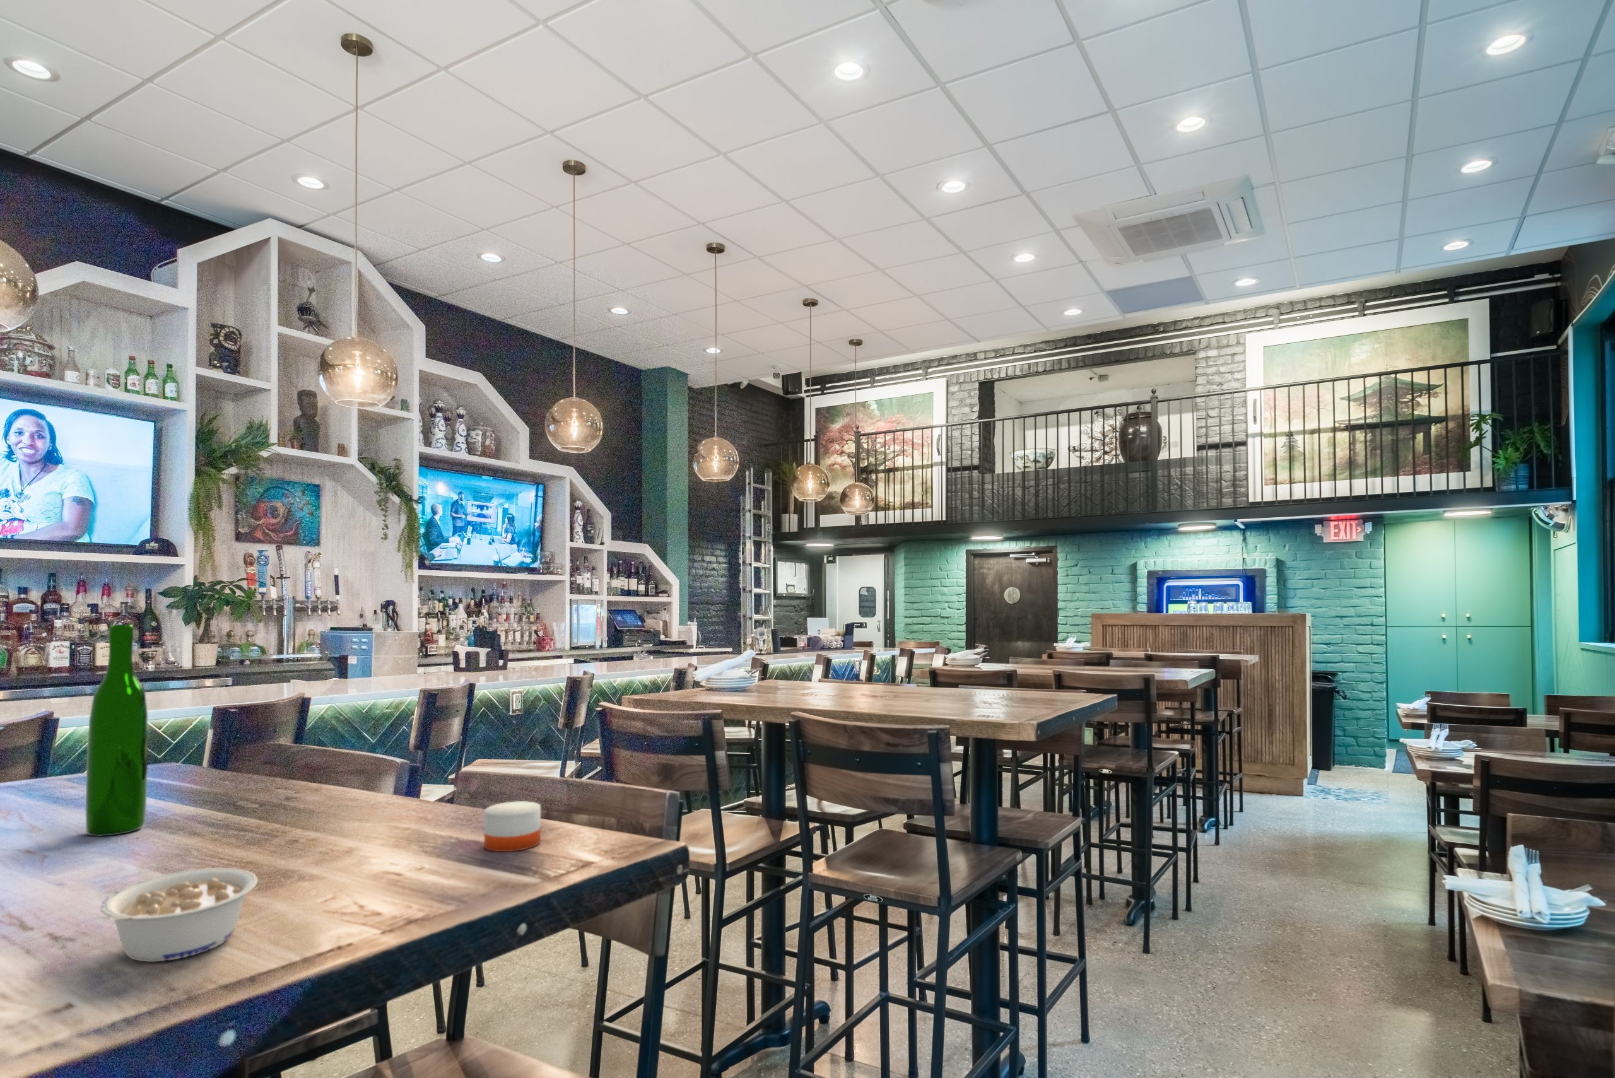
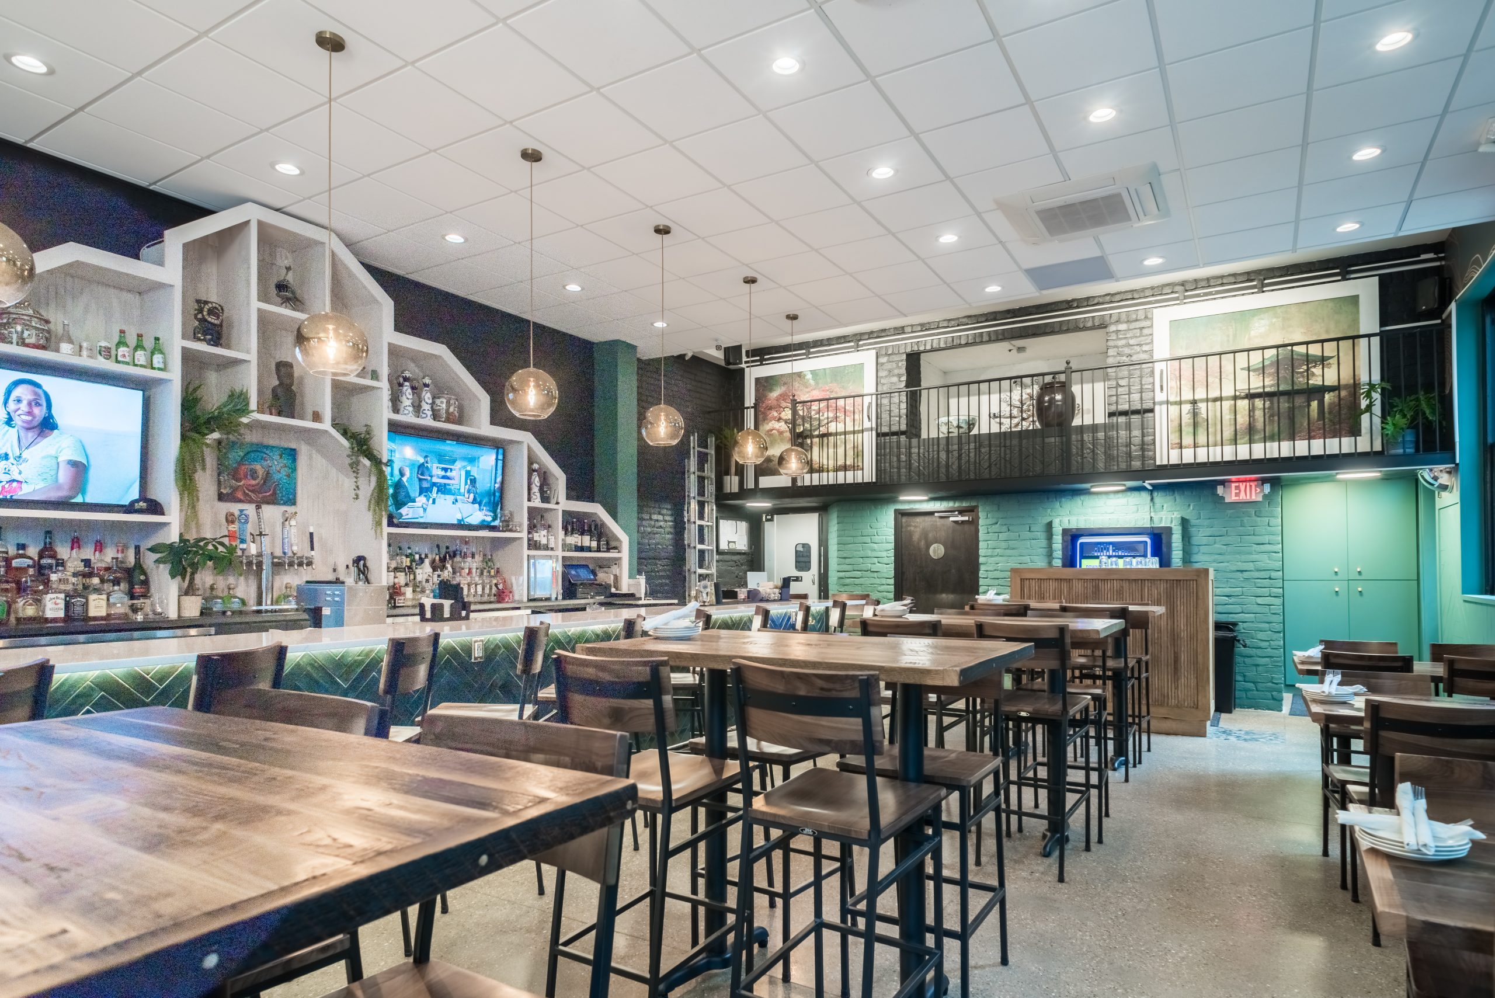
- wine bottle (119, 727)
- legume (181, 913)
- candle (513, 806)
